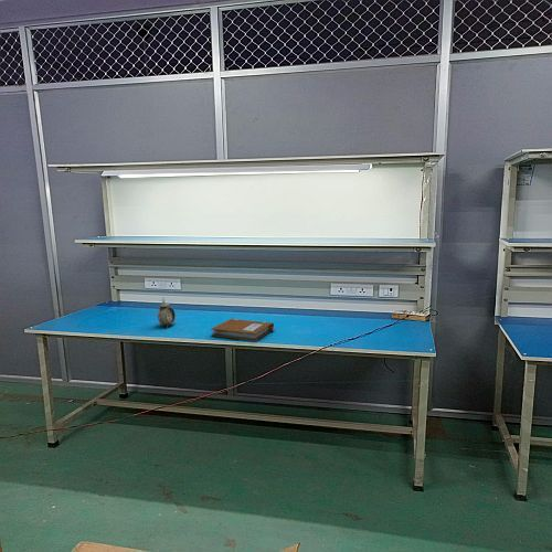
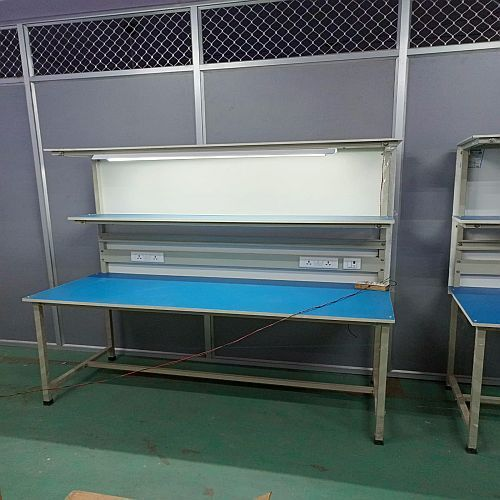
- notebook (244, 328)
- alarm clock (166, 311)
